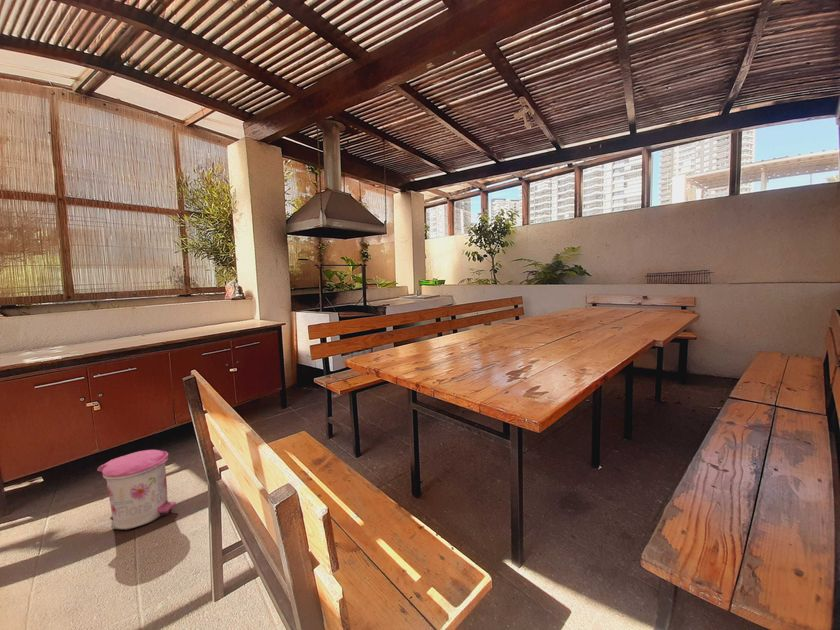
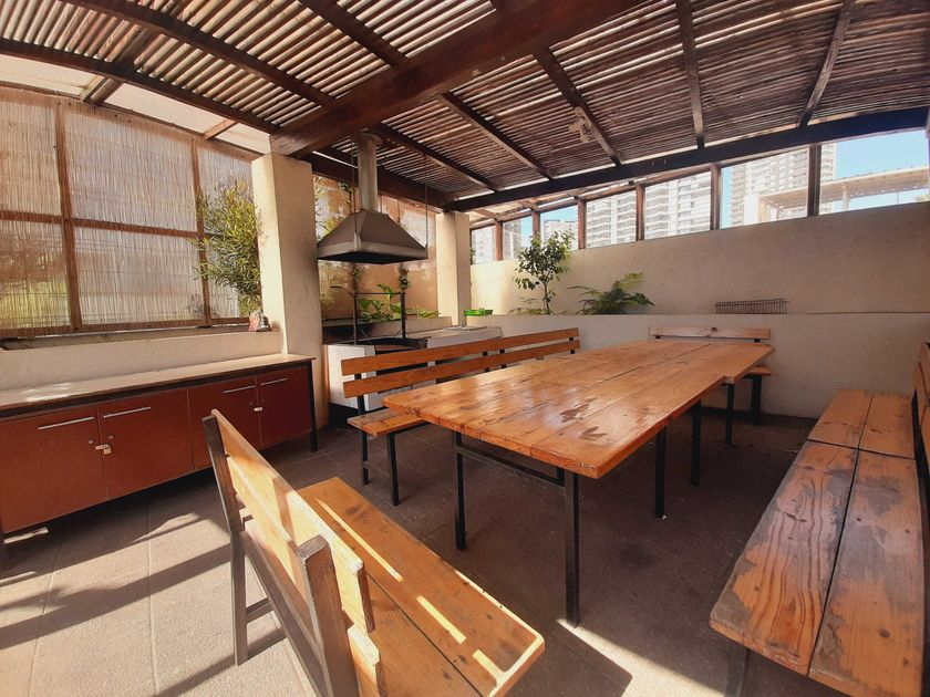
- trash can (138, 486)
